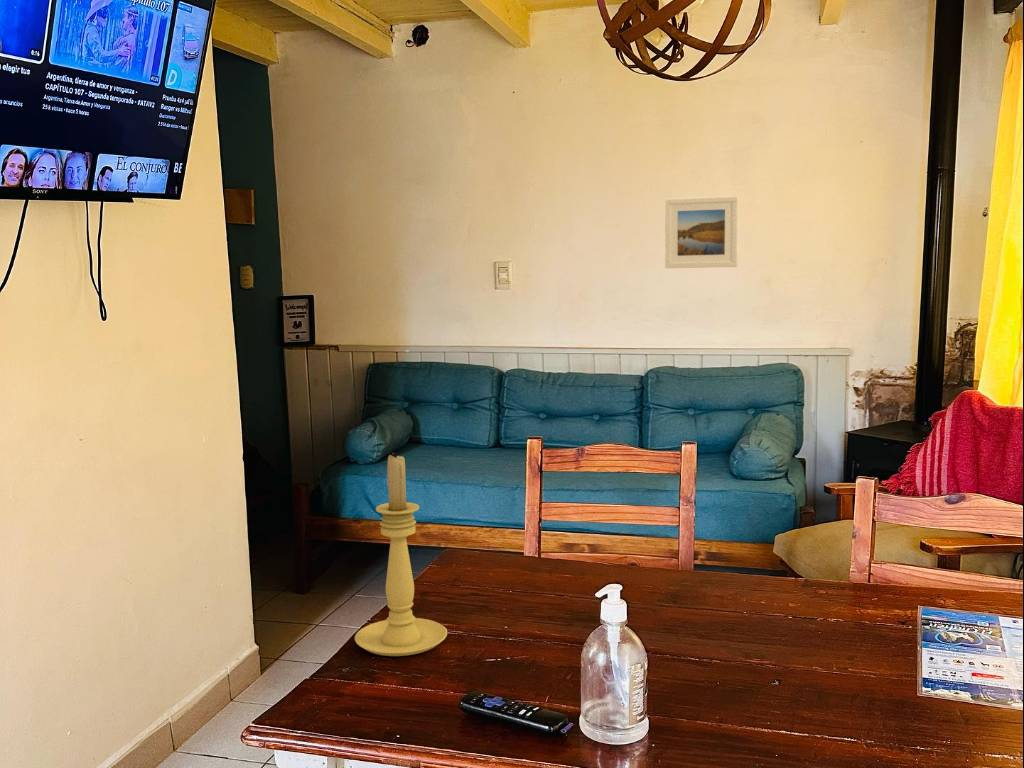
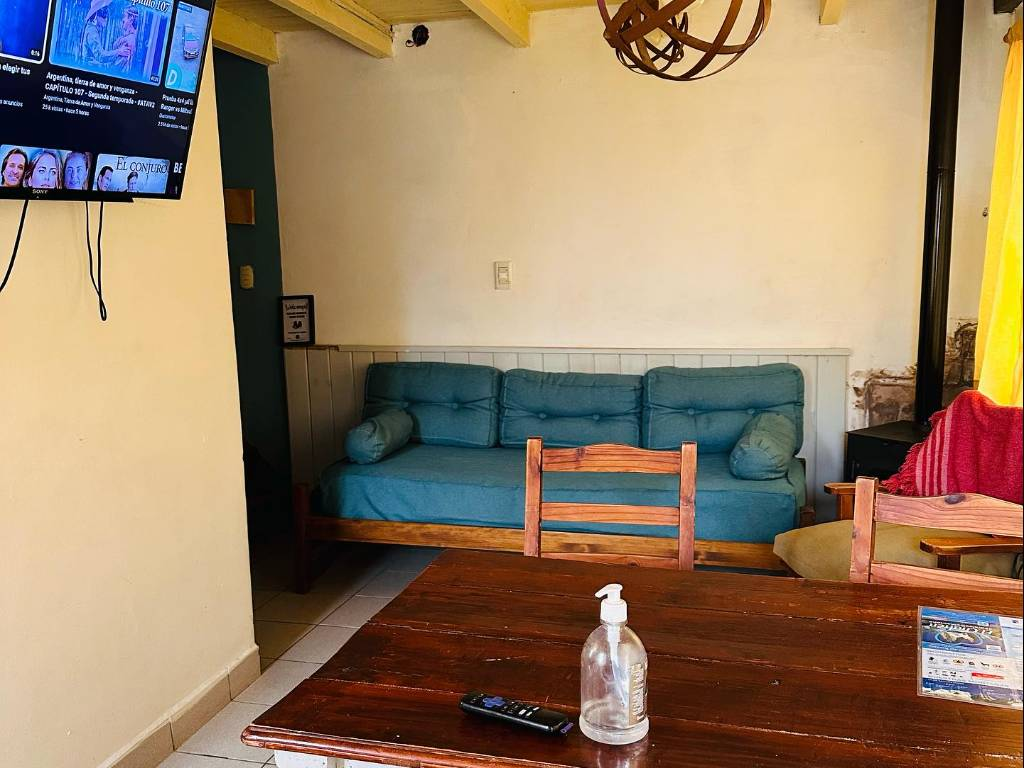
- candle holder (398, 547)
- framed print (701, 232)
